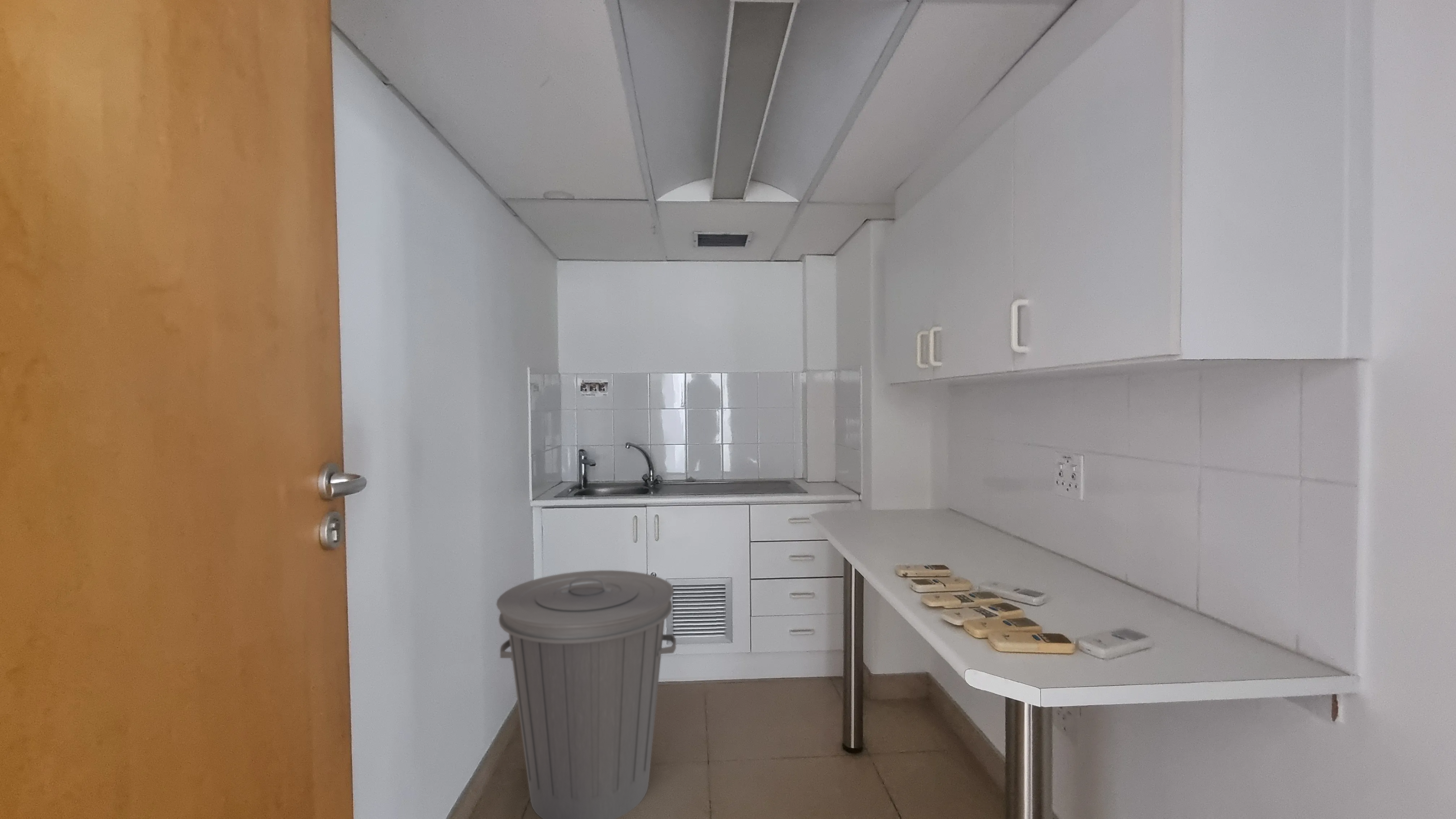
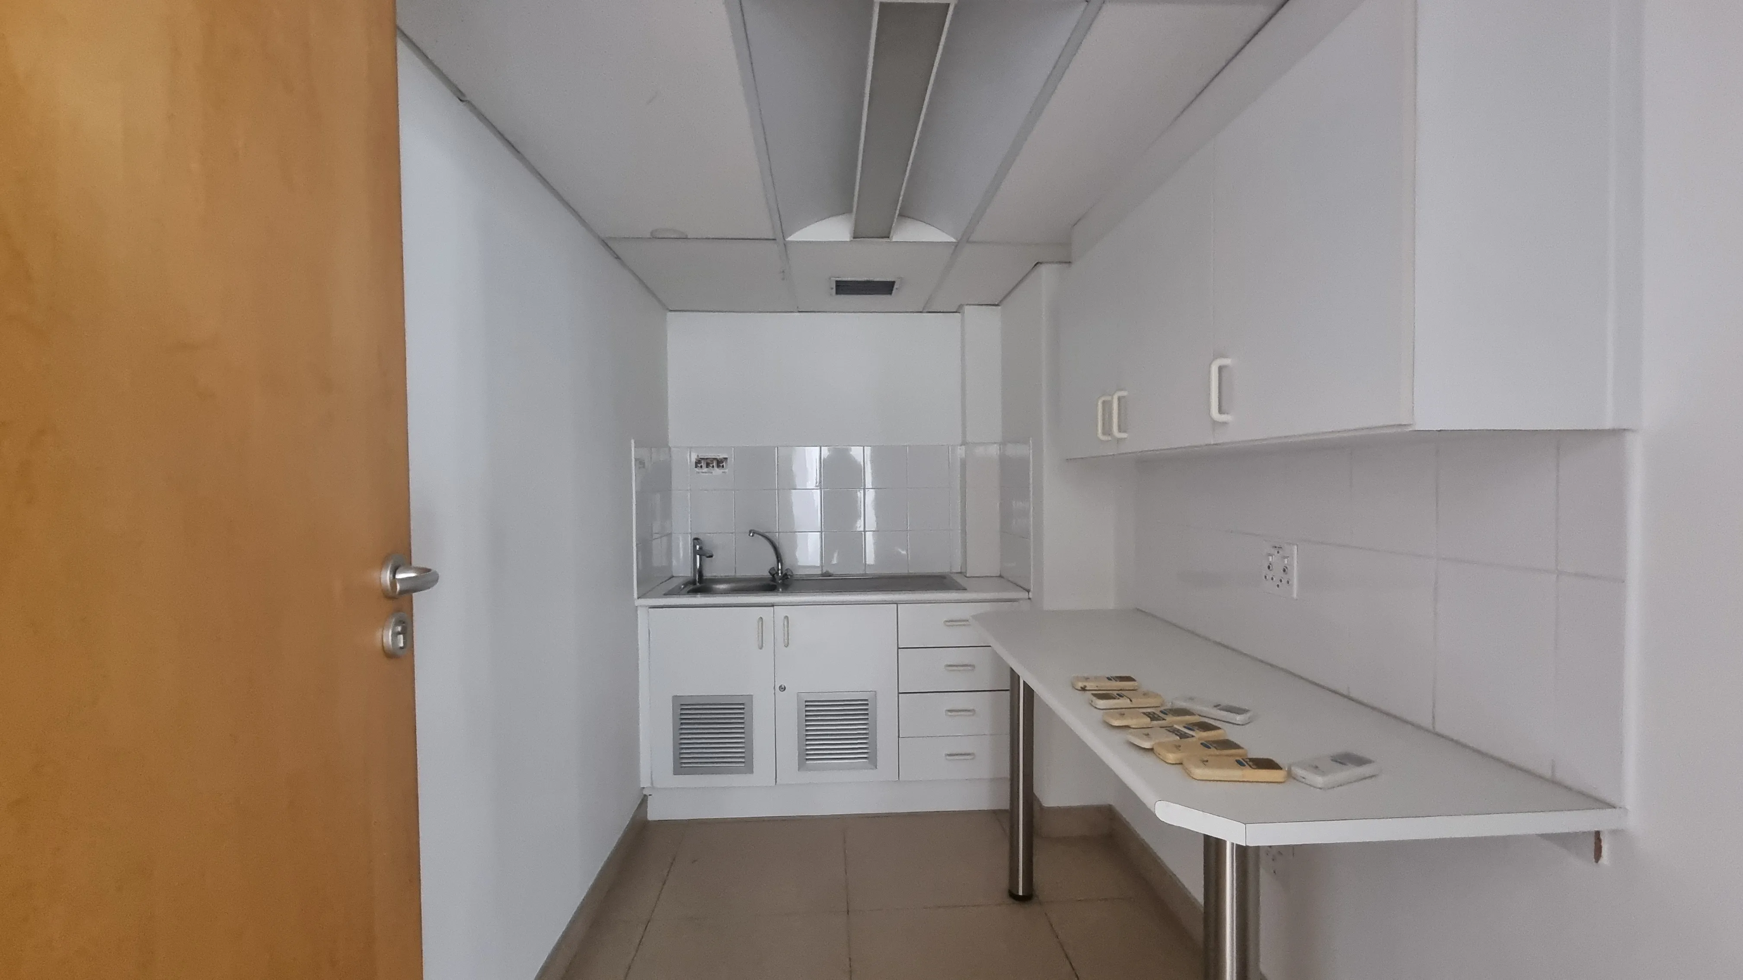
- trash can (589, 683)
